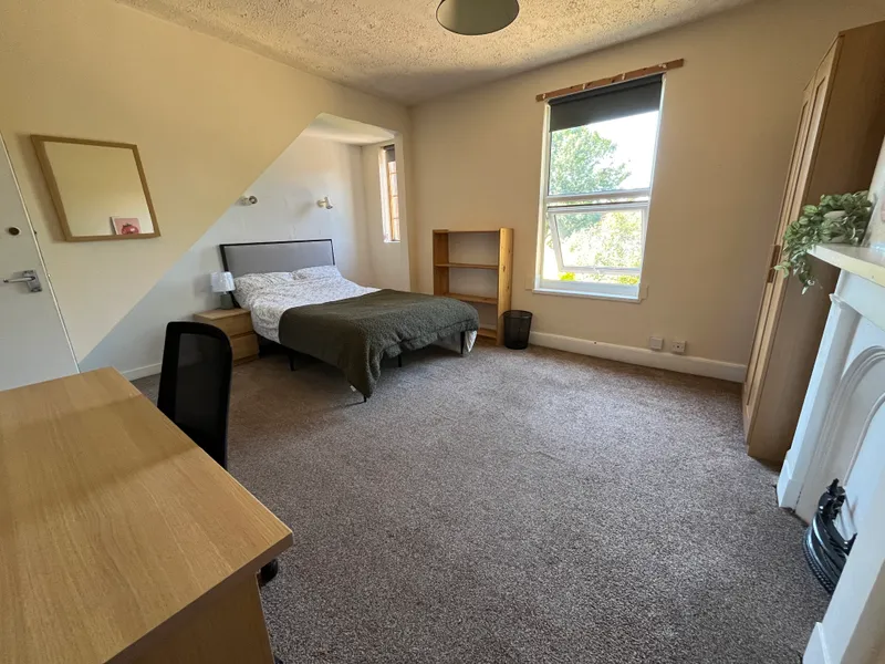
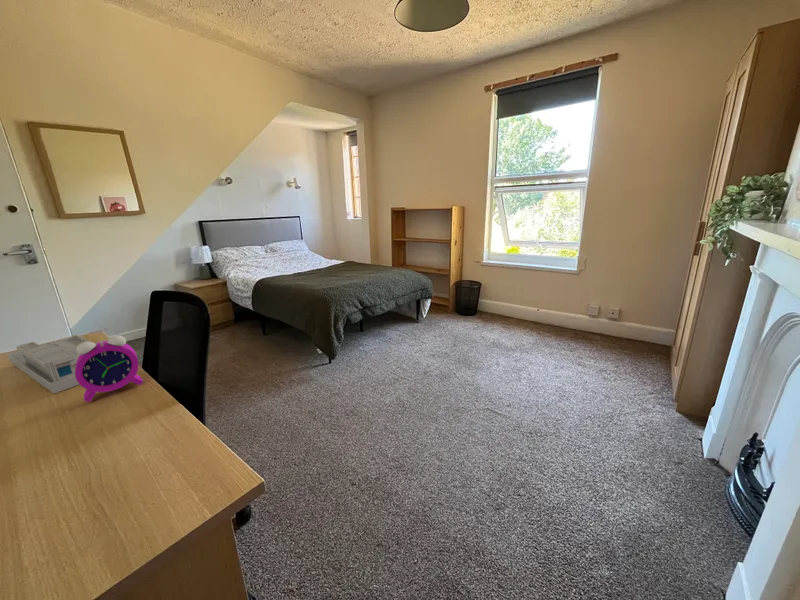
+ alarm clock (106, 361)
+ desk organizer (58, 355)
